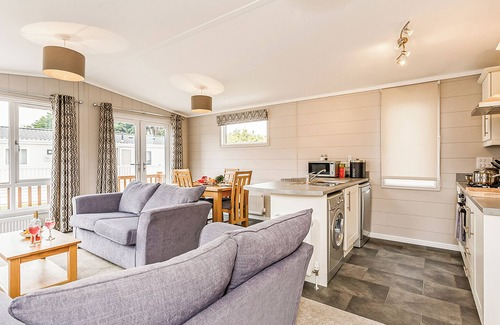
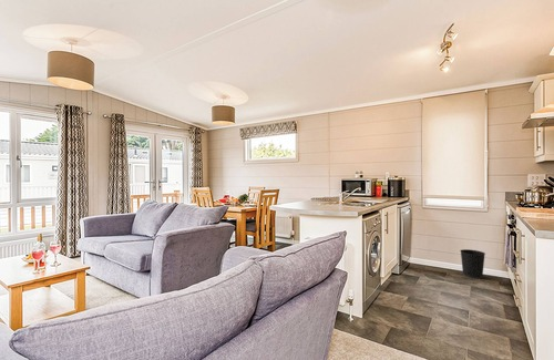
+ wastebasket (472, 264)
